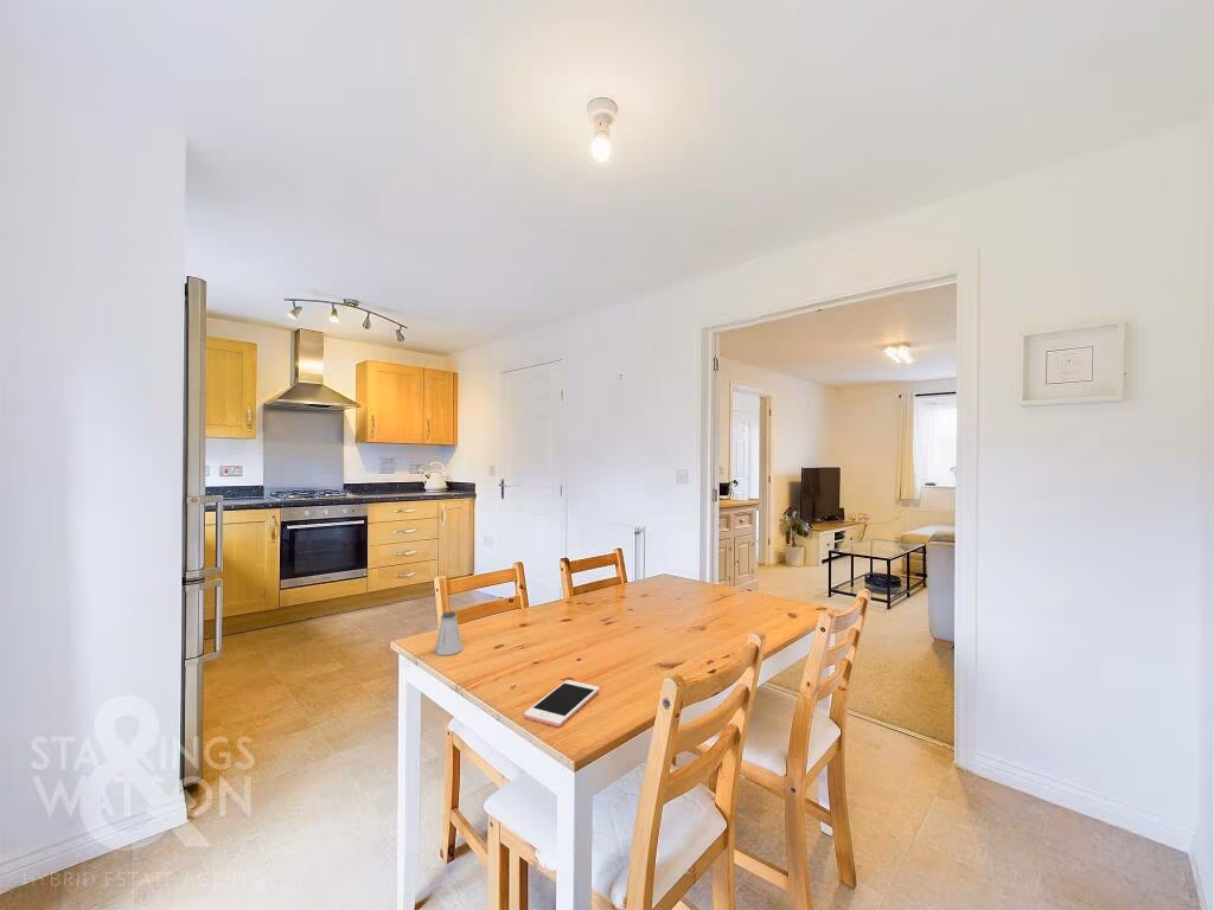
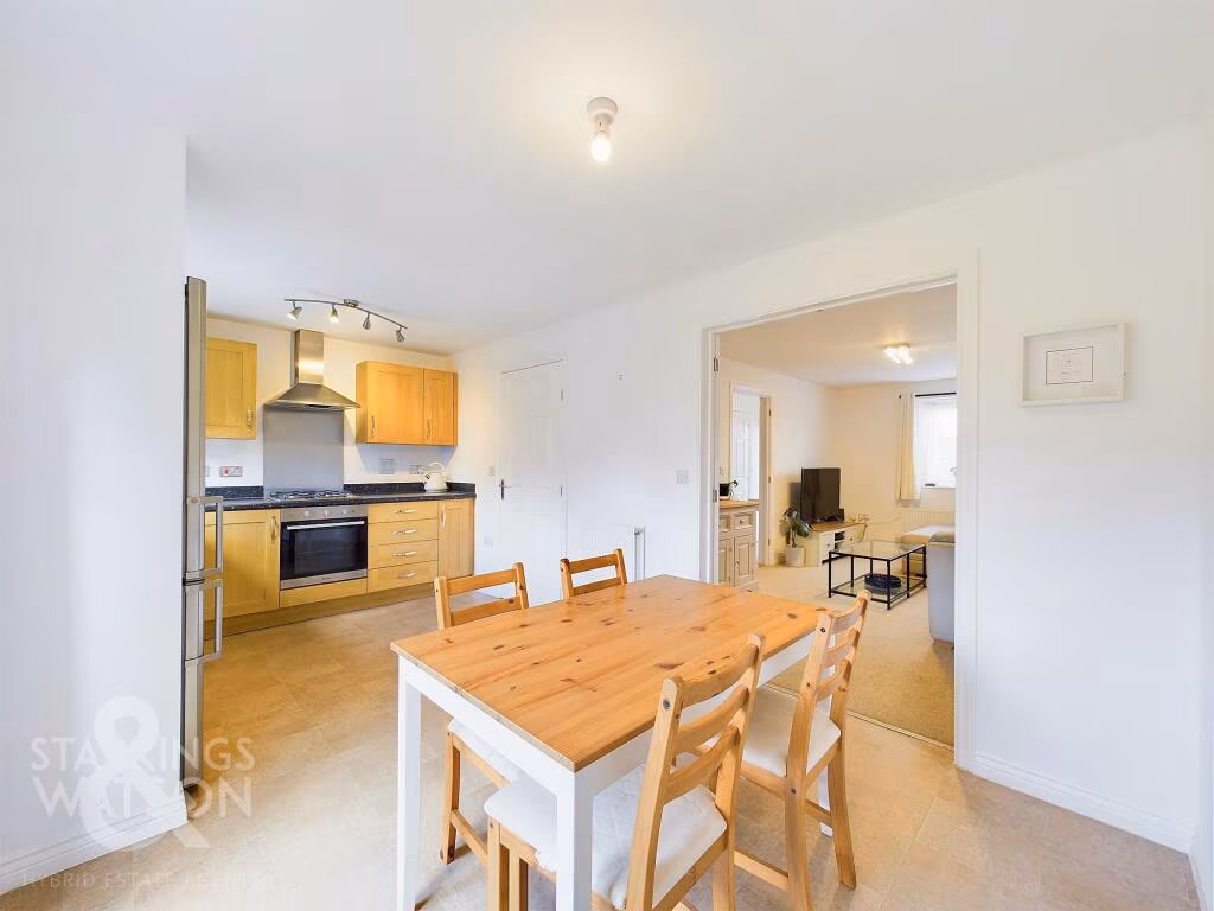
- saltshaker (448, 632)
- cell phone (563, 700)
